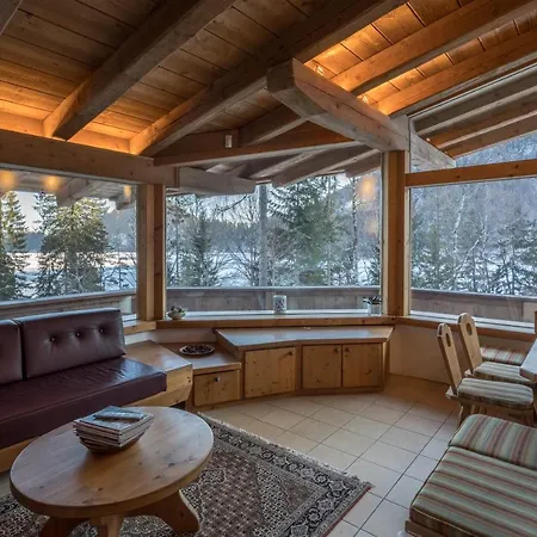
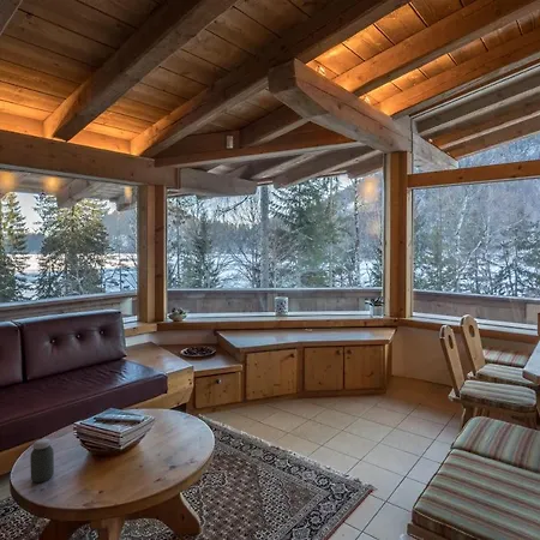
+ jar (42, 460)
